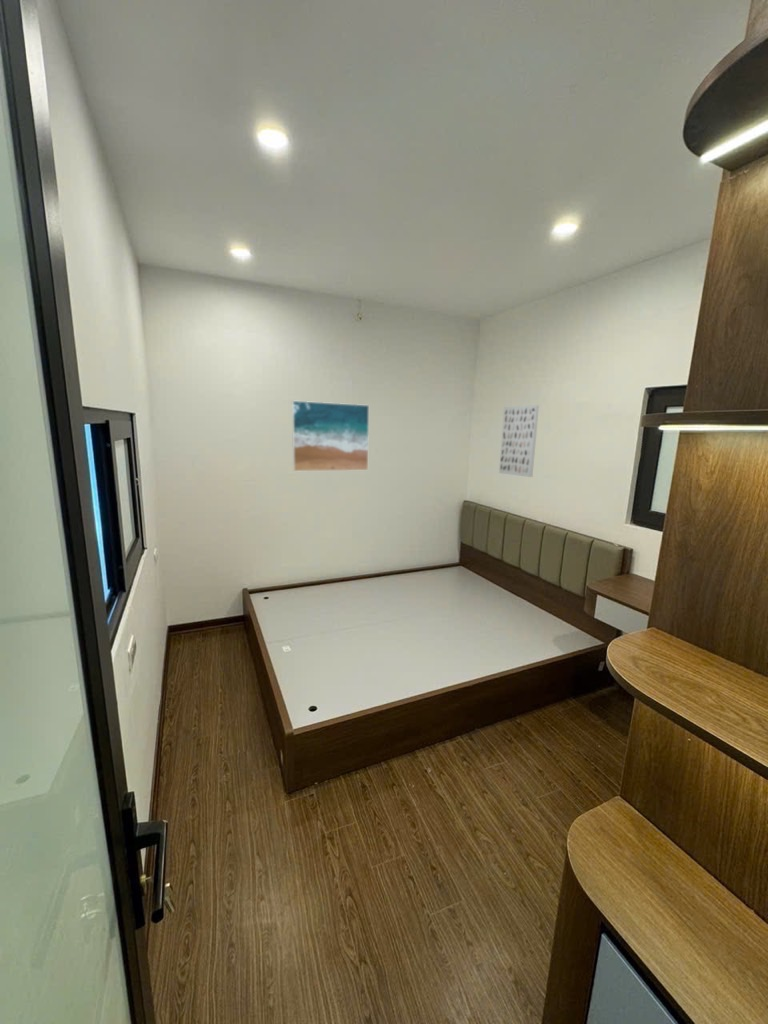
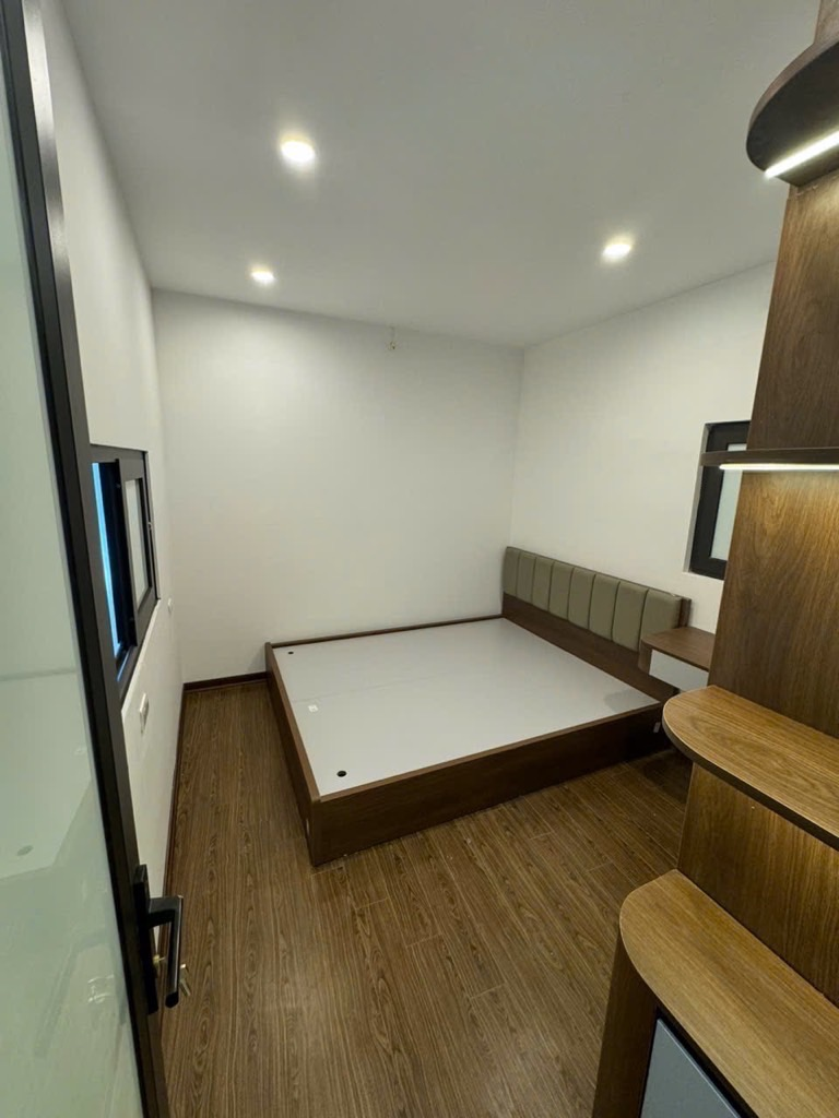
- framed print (331, 437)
- wall art (517, 441)
